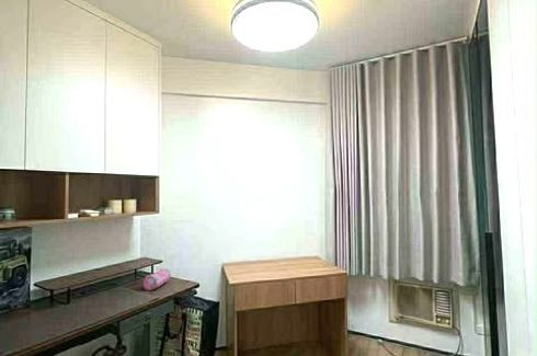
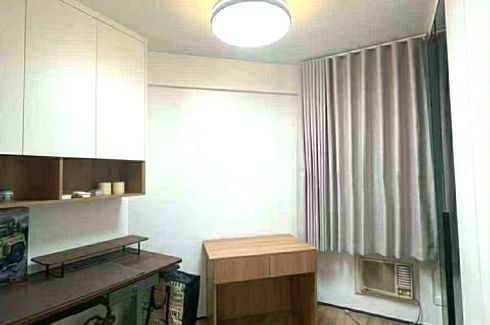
- pencil case (157, 278)
